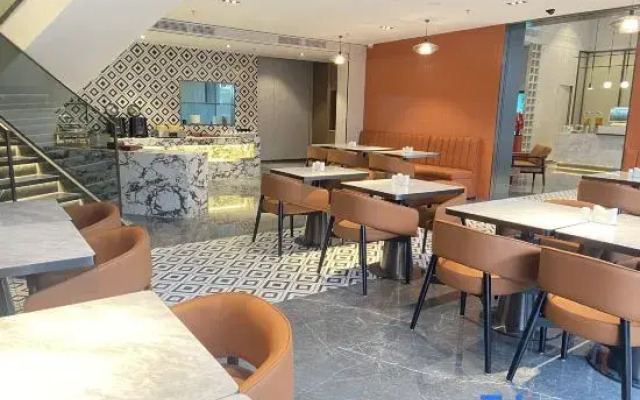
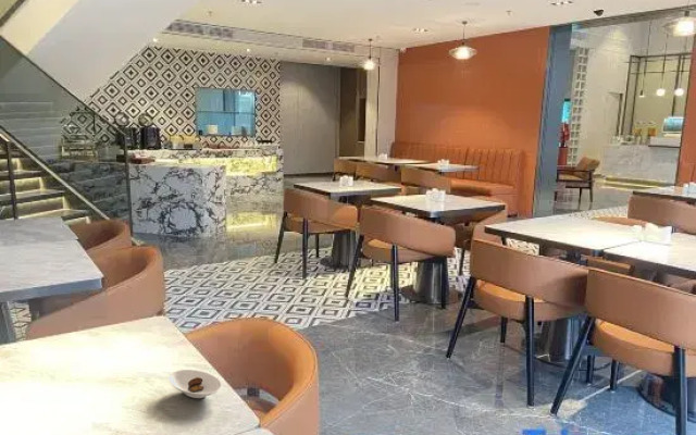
+ saucer (195, 385)
